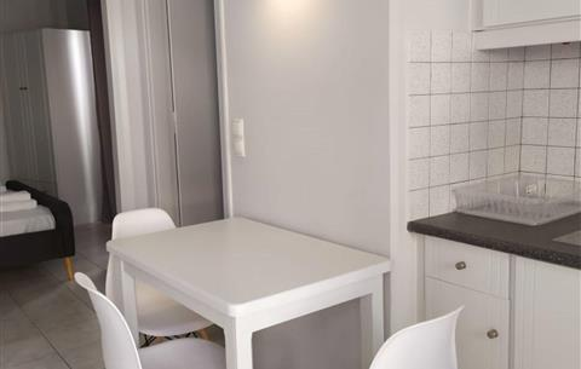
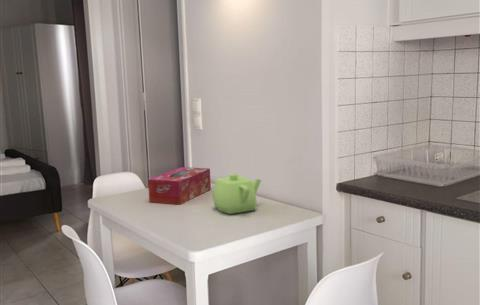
+ tissue box (180, 184)
+ teapot (241, 191)
